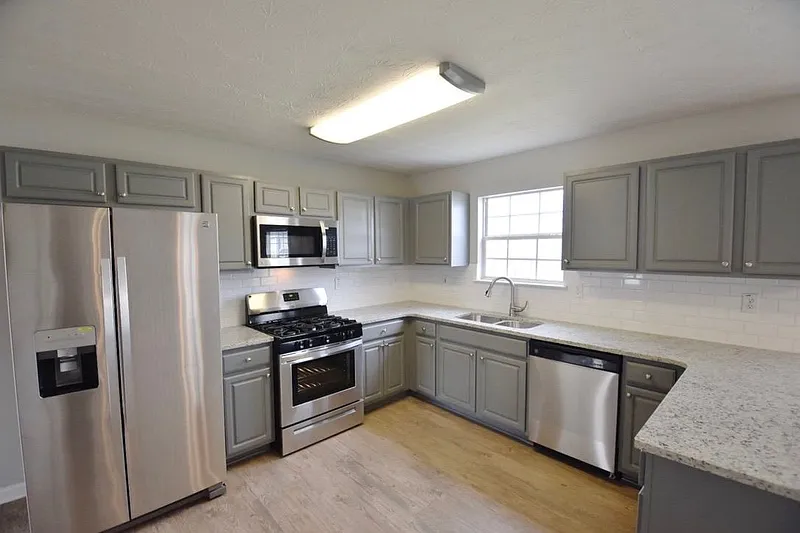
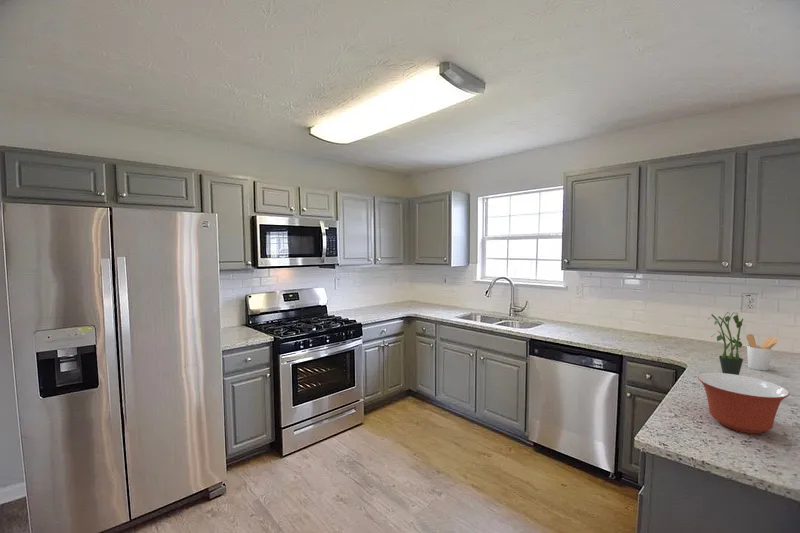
+ utensil holder (763, 352)
+ potted plant (727, 346)
+ mixing bowl (740, 404)
